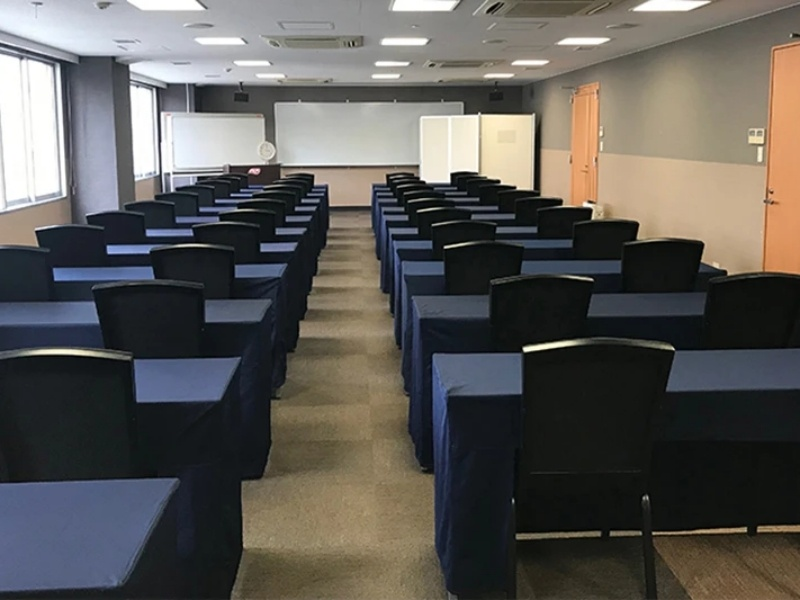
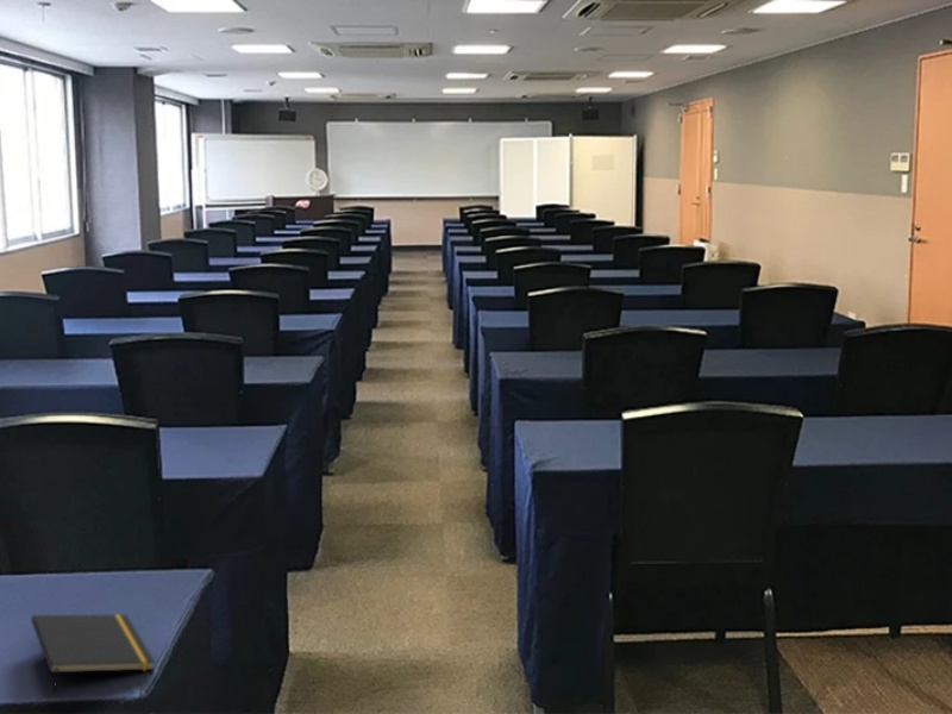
+ notepad (90, 641)
